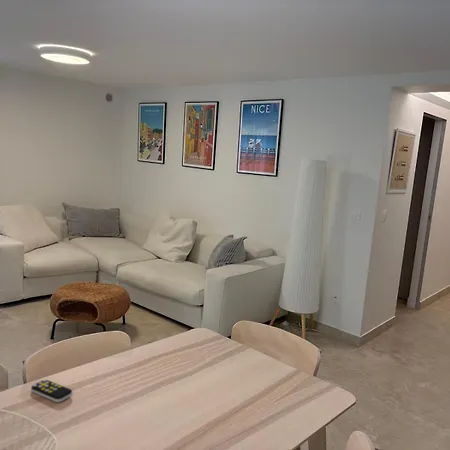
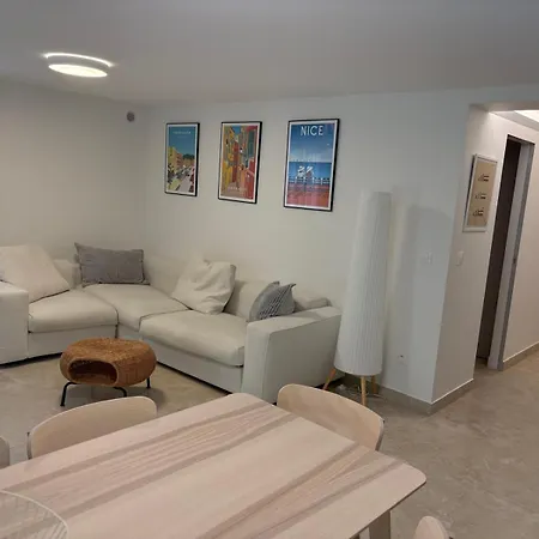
- remote control (51, 390)
